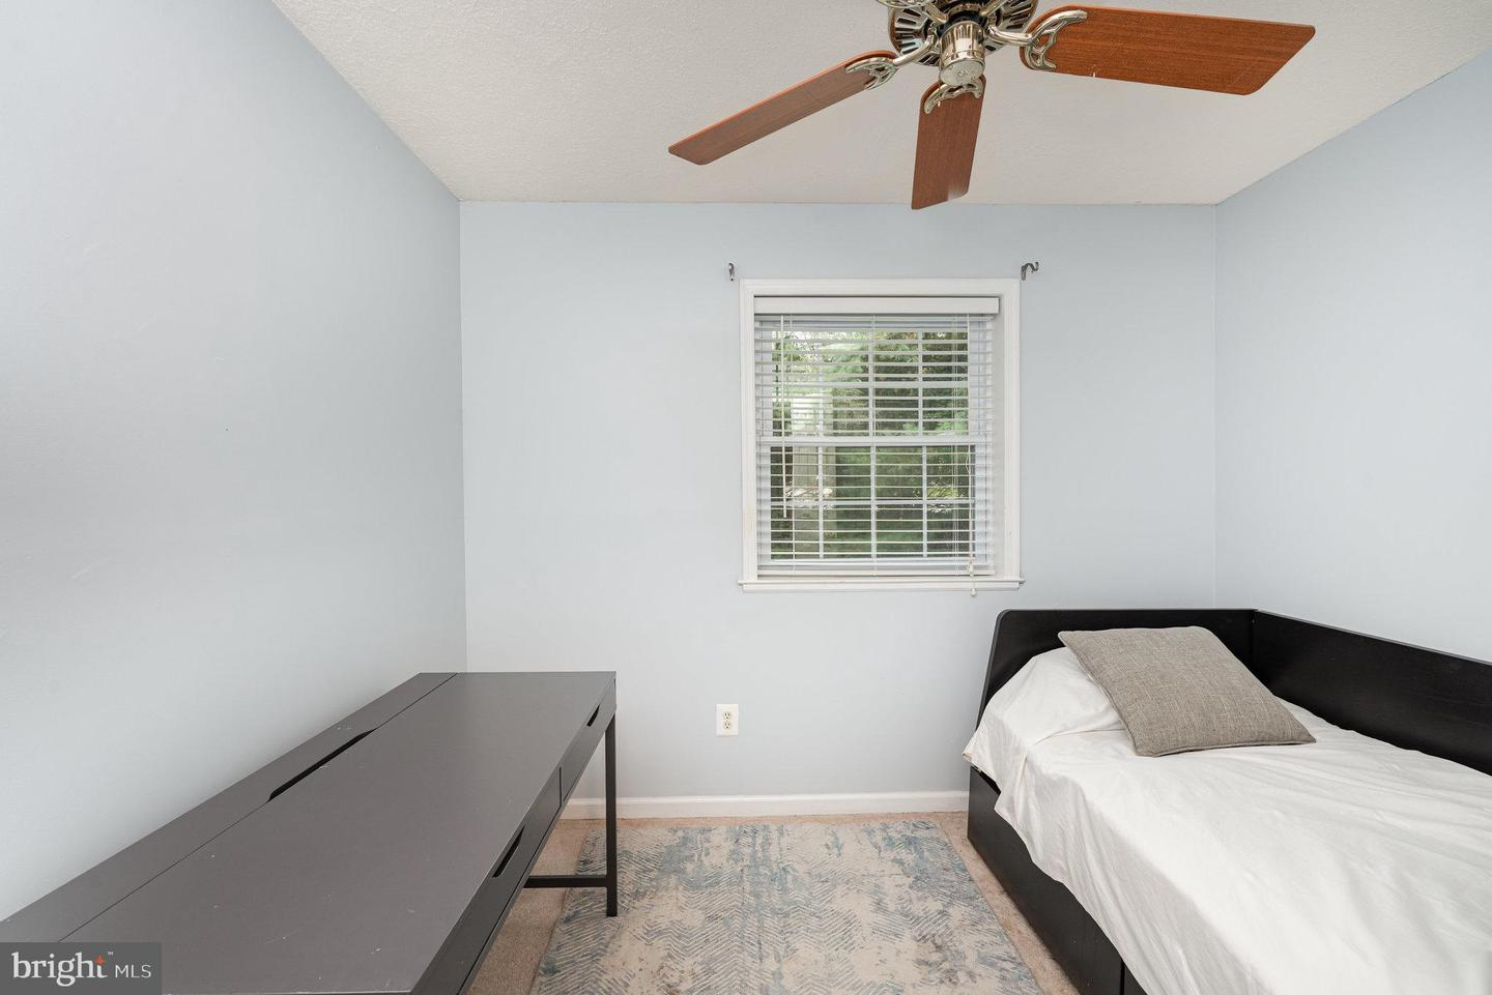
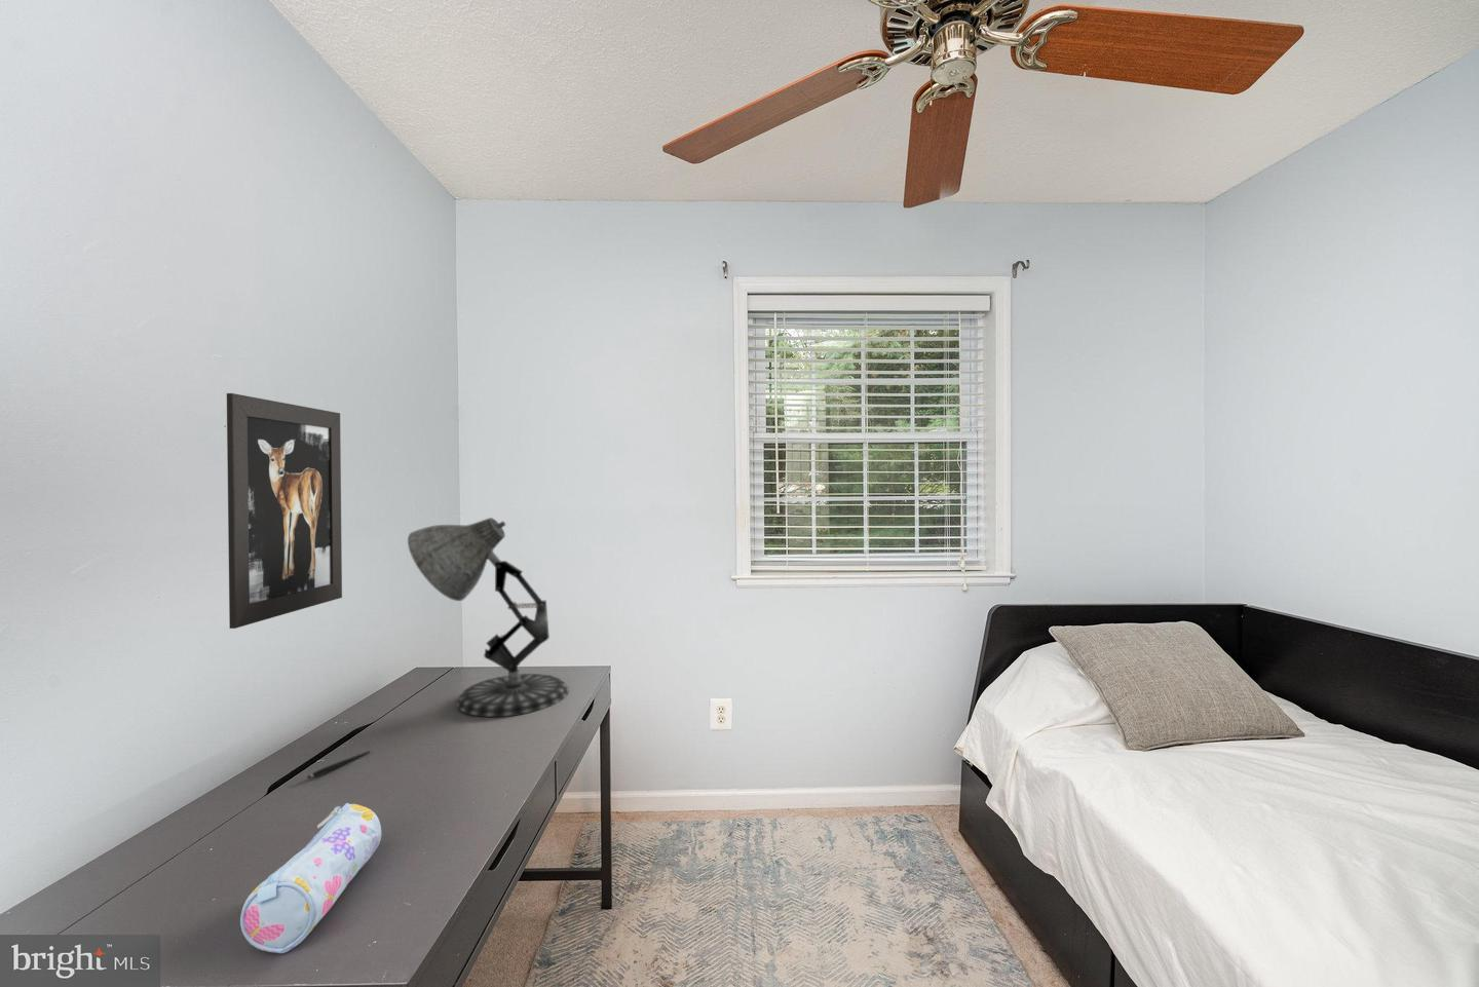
+ pencil case (319, 869)
+ desk lamp (503, 599)
+ wall art (291, 508)
+ pen (340, 763)
